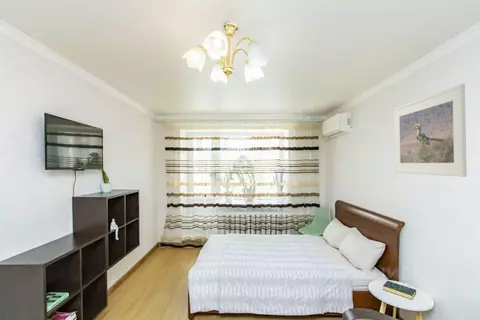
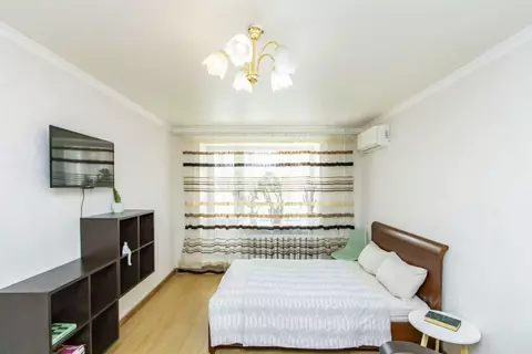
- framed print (423, 136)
